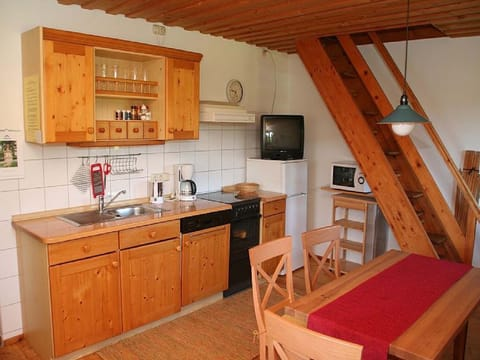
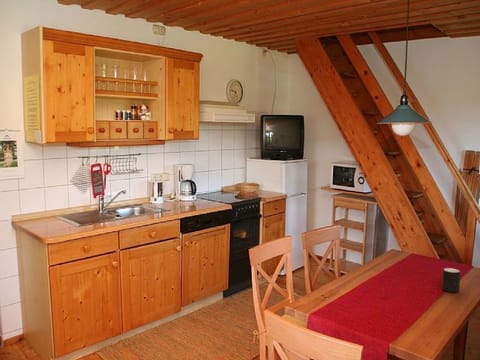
+ mug (452, 279)
